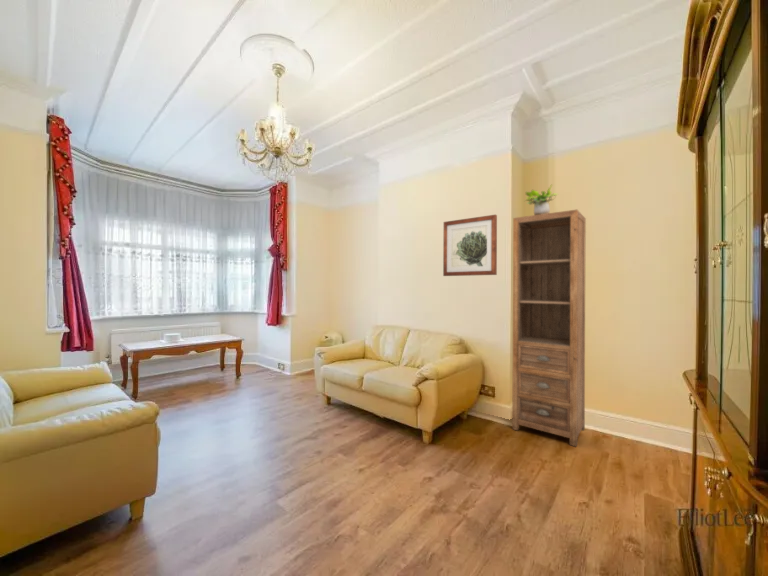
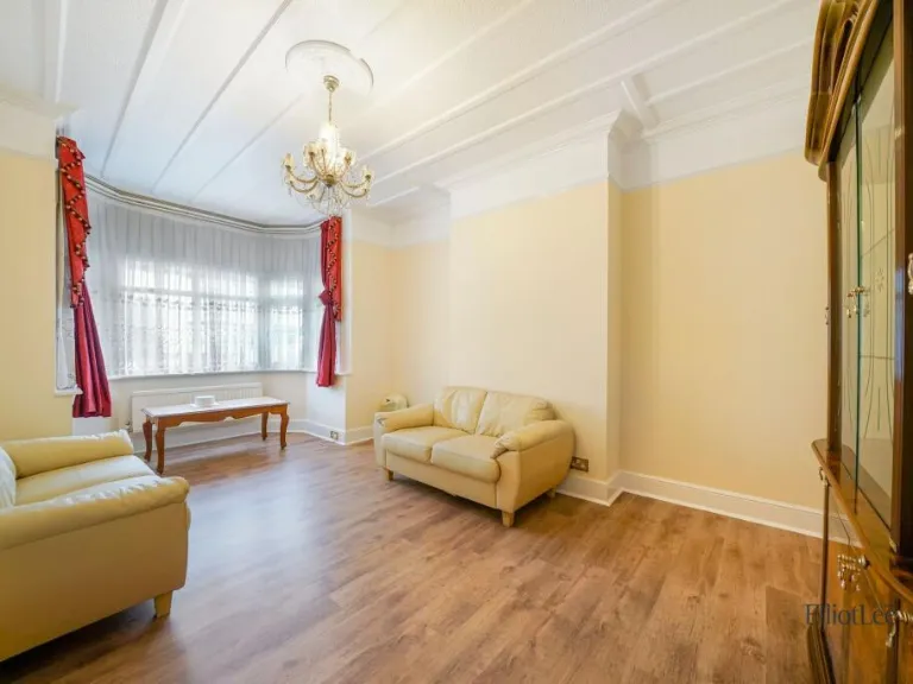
- wall art (468, 247)
- potted plant (539, 202)
- shelf (548, 323)
